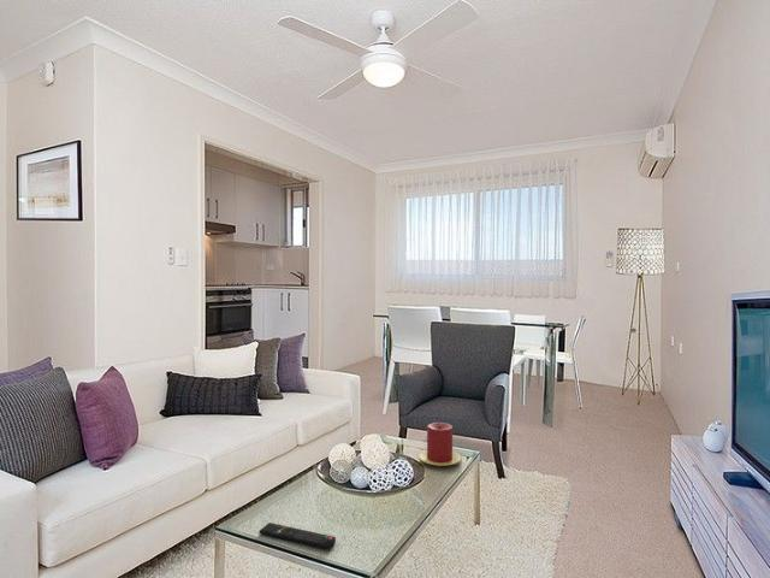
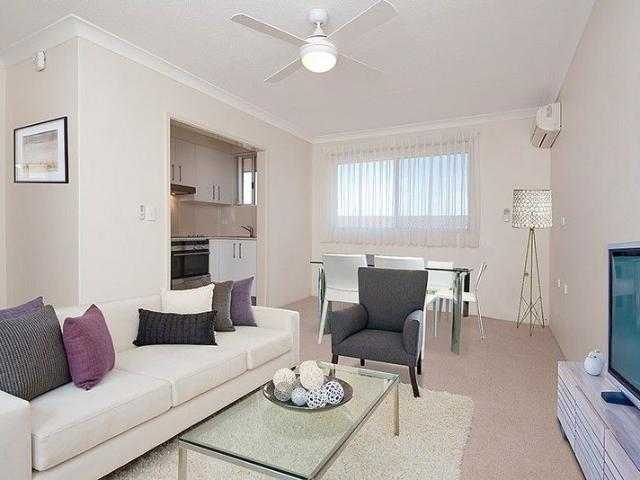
- candle (439, 443)
- remote control (297, 536)
